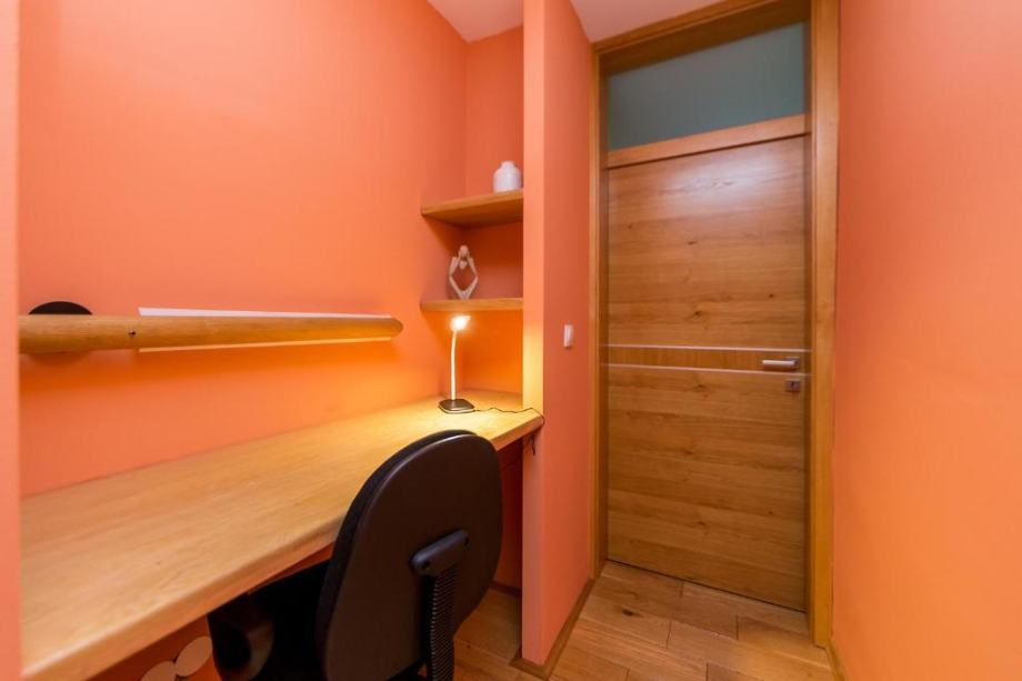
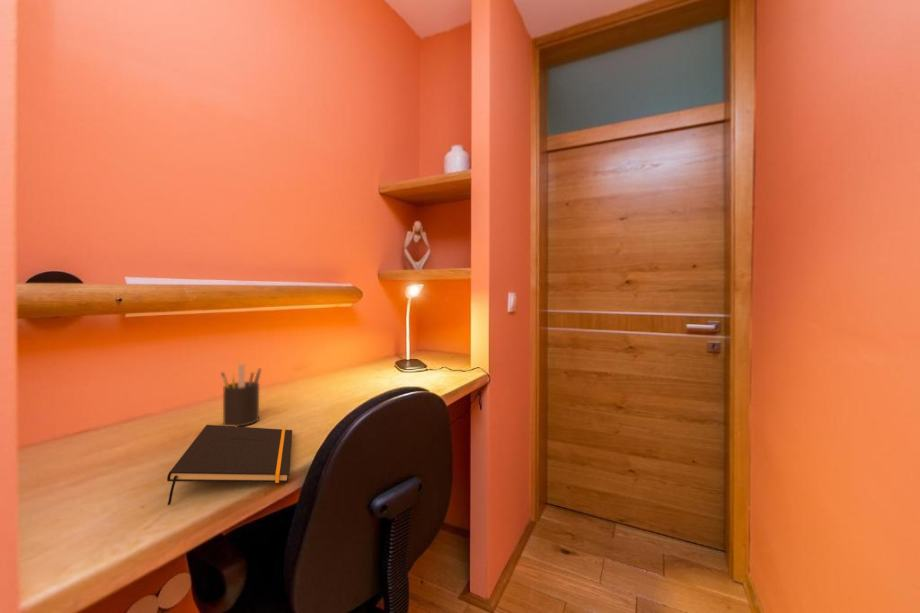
+ pen holder (241, 391)
+ notepad (242, 450)
